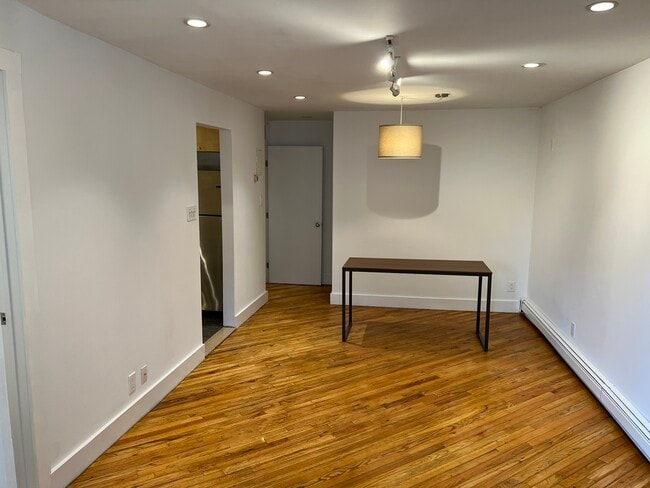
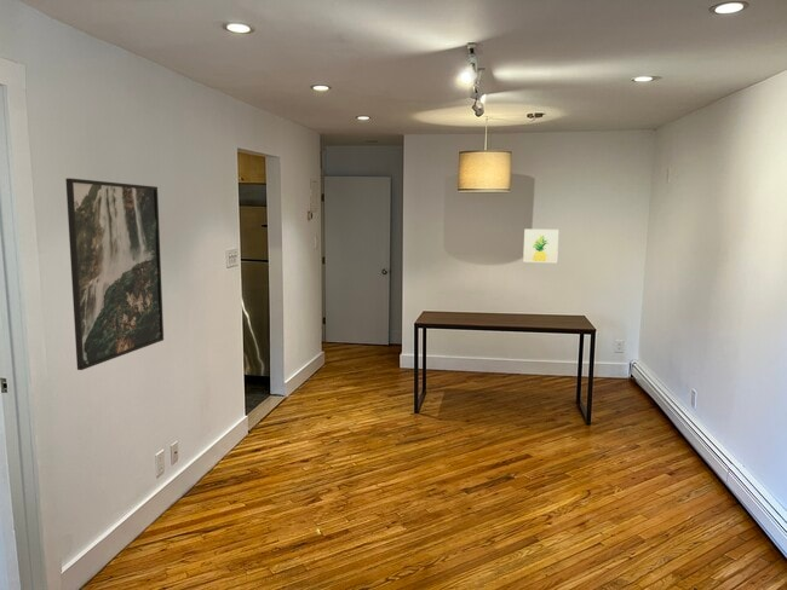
+ wall art (540, 245)
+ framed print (121, 270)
